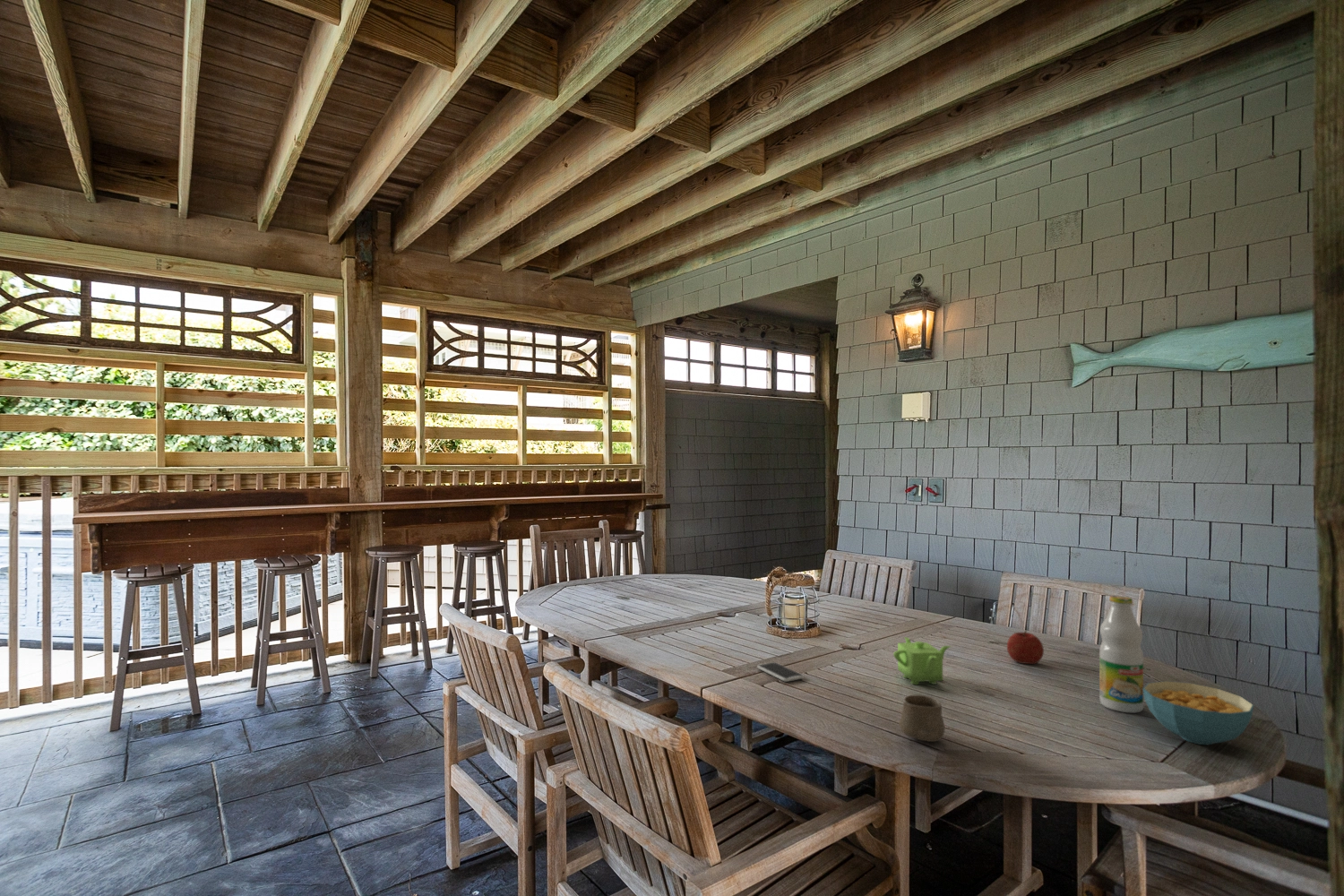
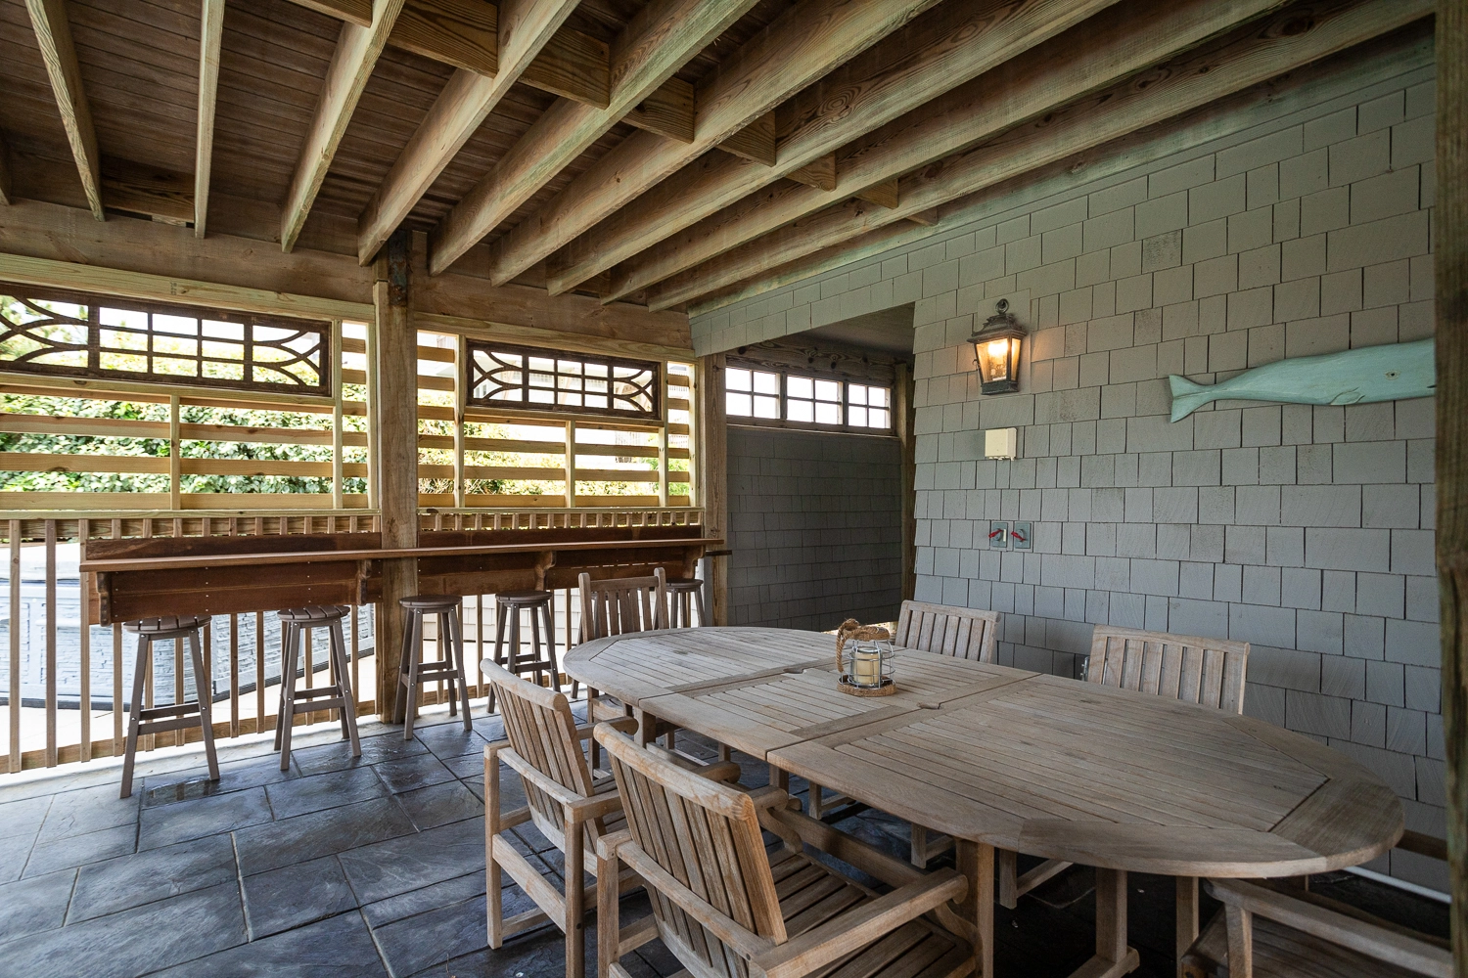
- smartphone (780, 671)
- teapot (922, 660)
- cup (922, 719)
- bottle (1121, 651)
- fruit (1025, 645)
- cereal bowl (1196, 718)
